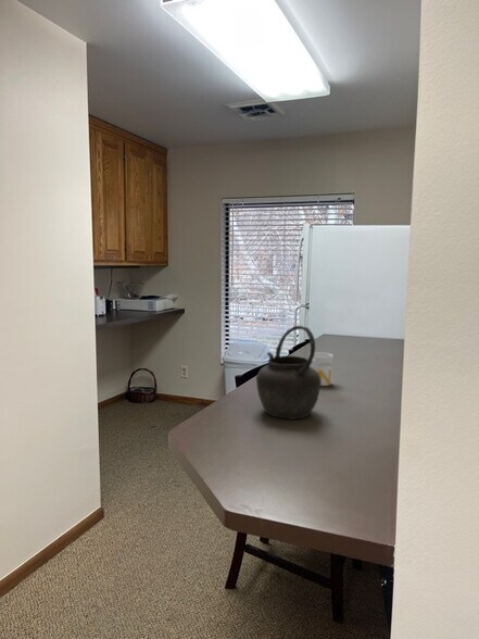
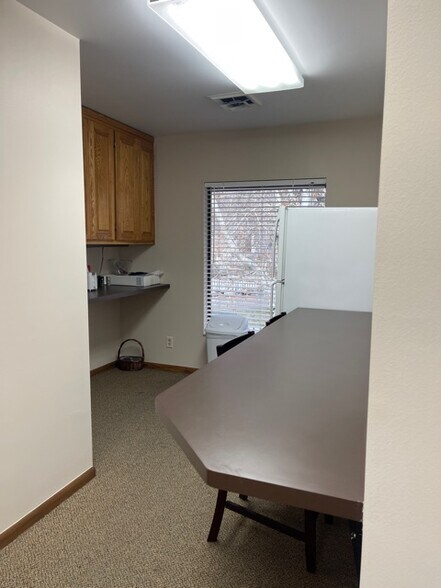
- mug (318, 369)
- kettle (287, 367)
